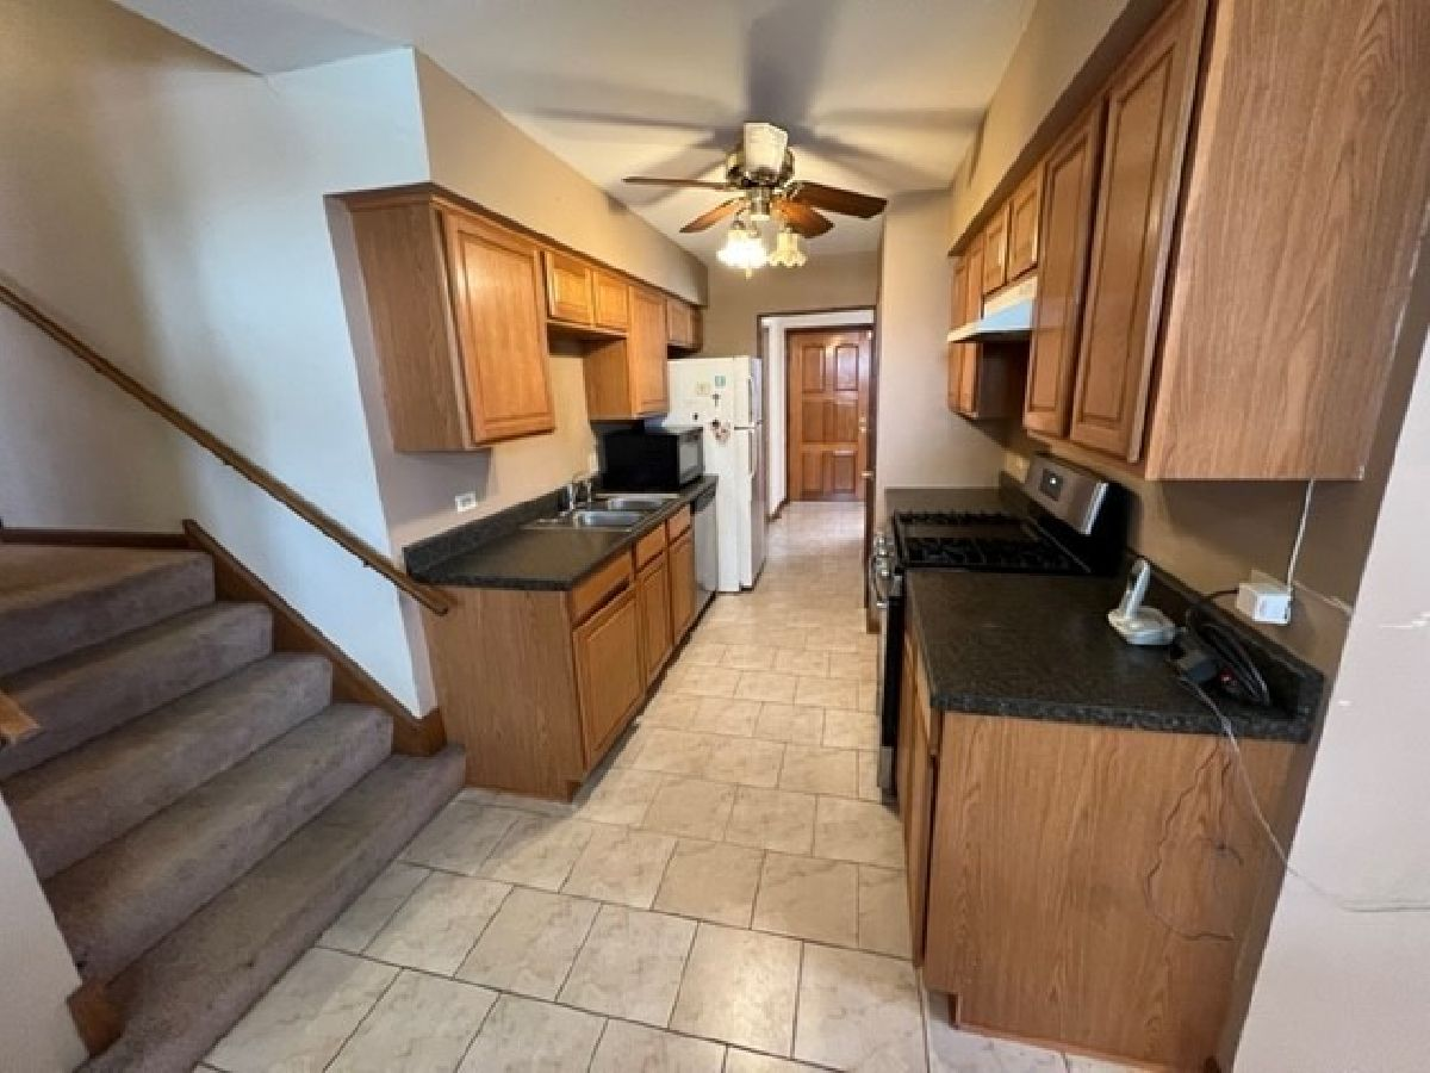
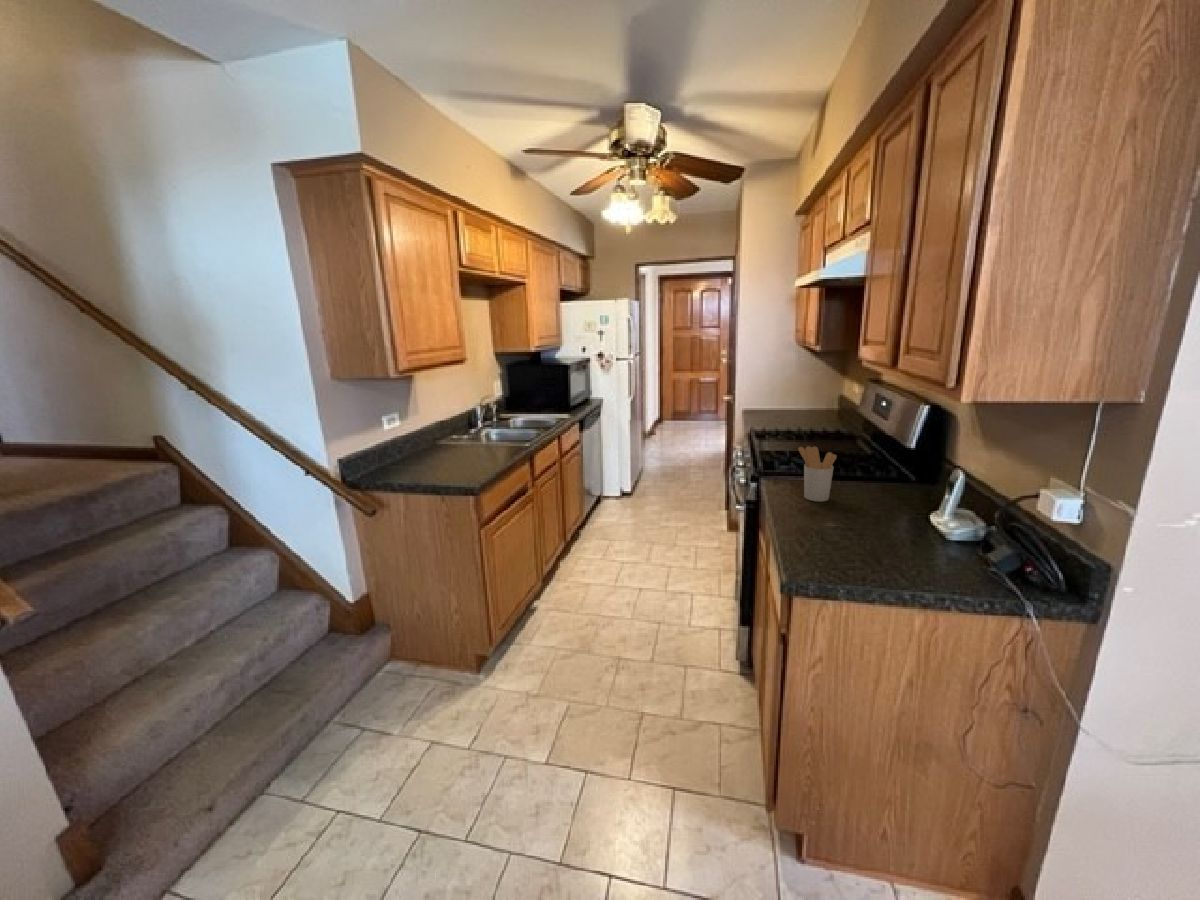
+ utensil holder (814, 472)
